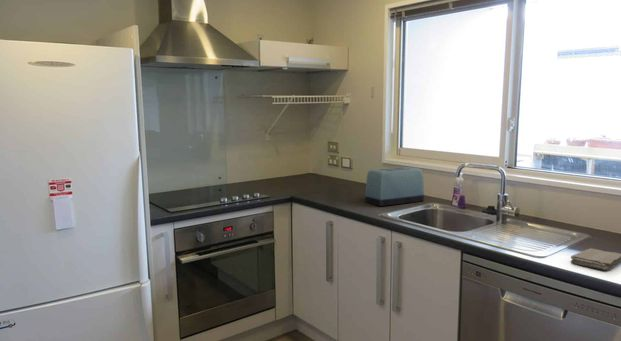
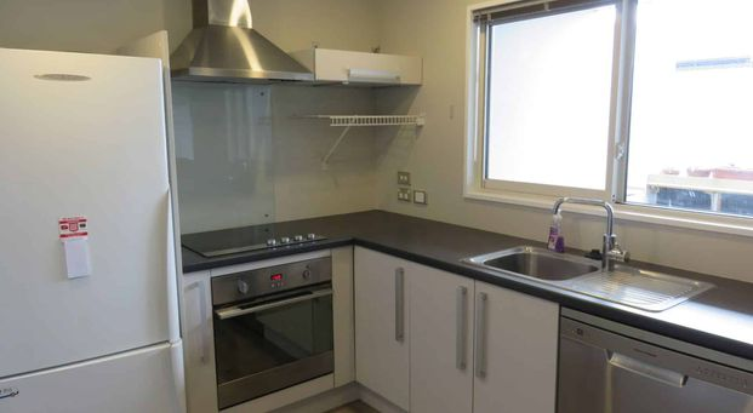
- toaster (395, 185)
- washcloth (597, 257)
